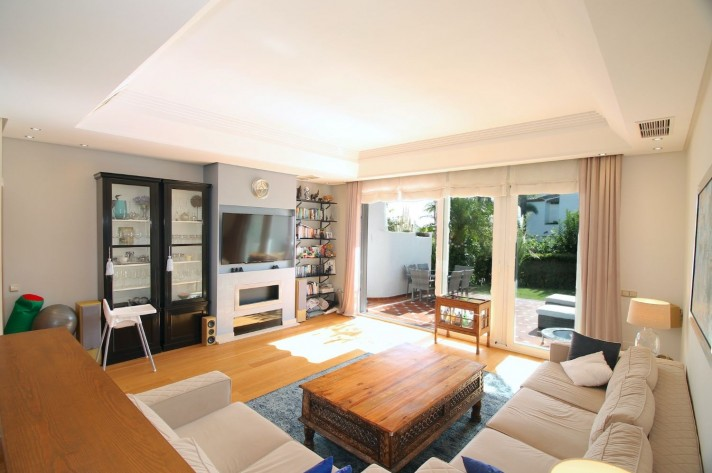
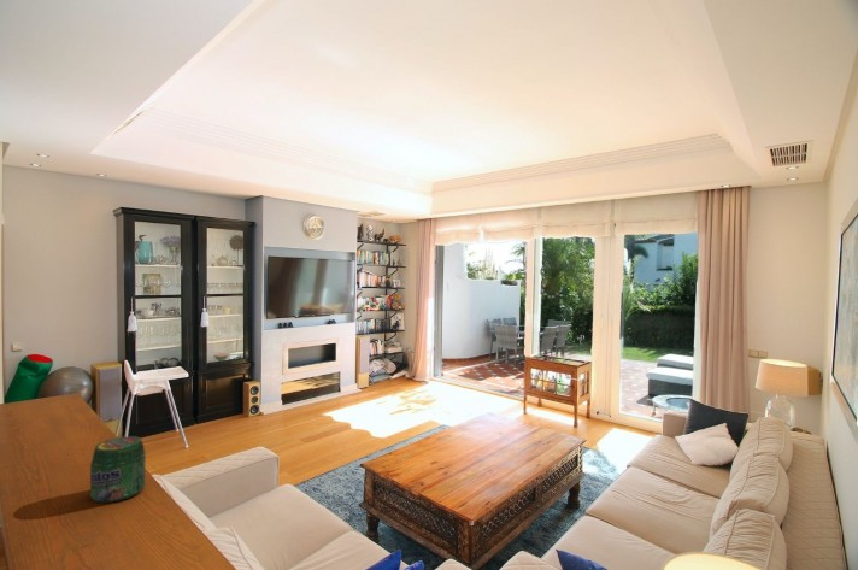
+ jar (118, 466)
